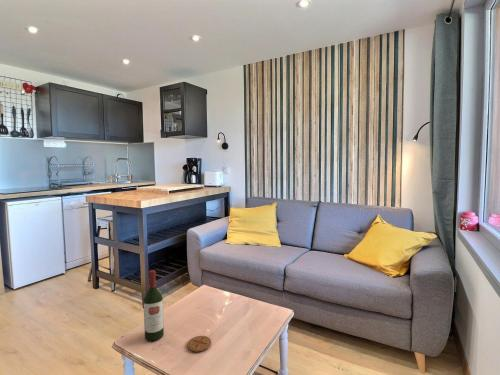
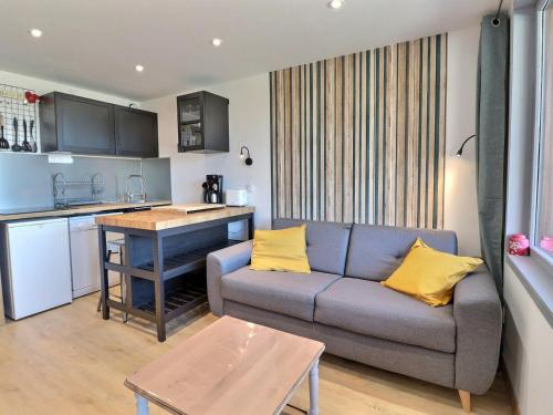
- coaster (199, 343)
- wine bottle (153, 303)
